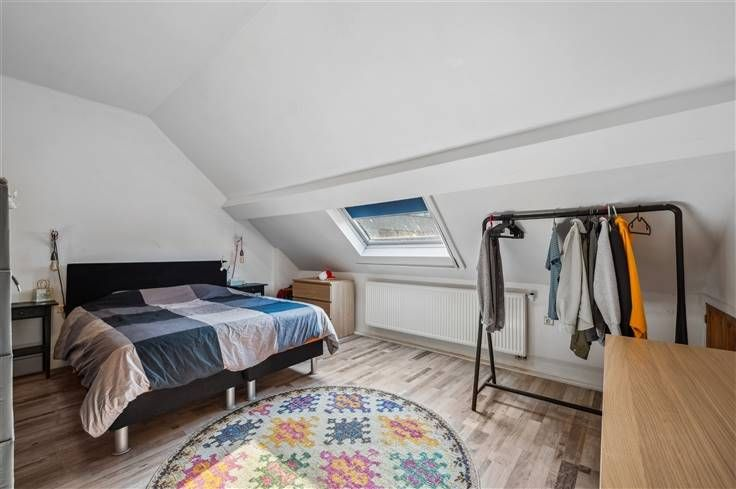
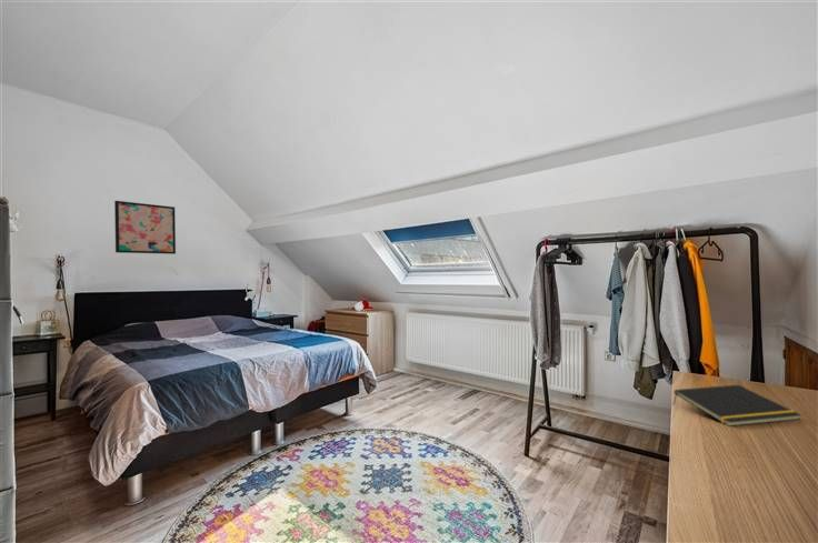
+ notepad (734, 403)
+ wall art (146, 228)
